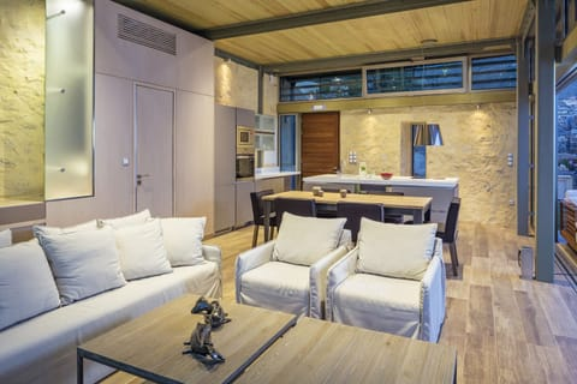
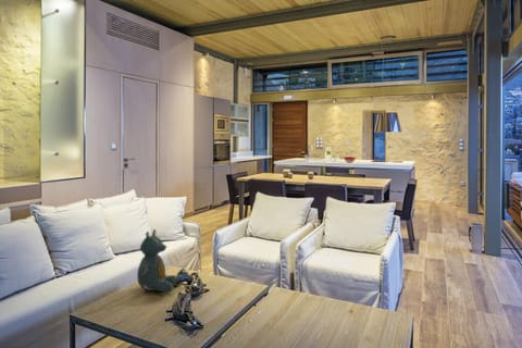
+ teddy bear (159, 259)
